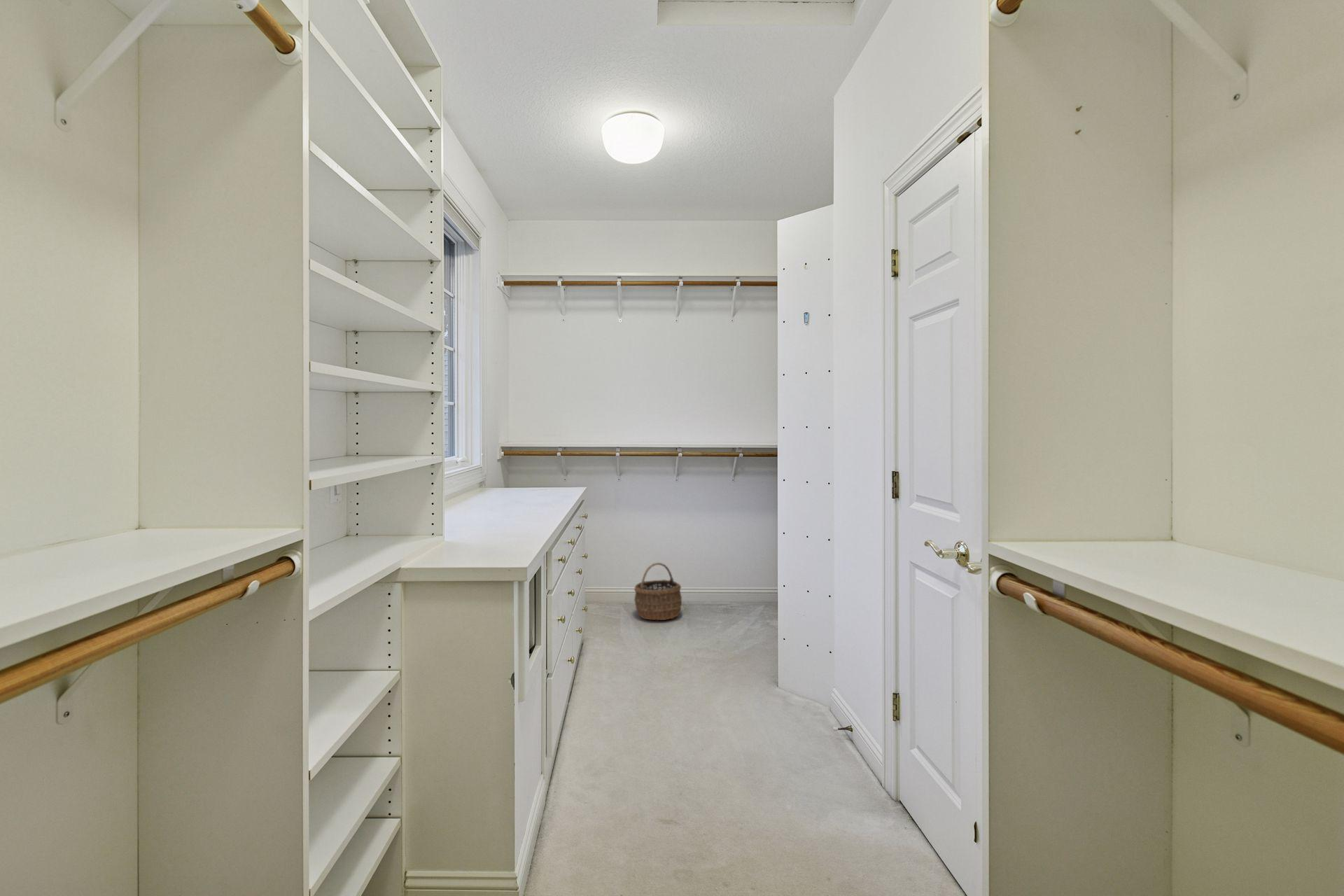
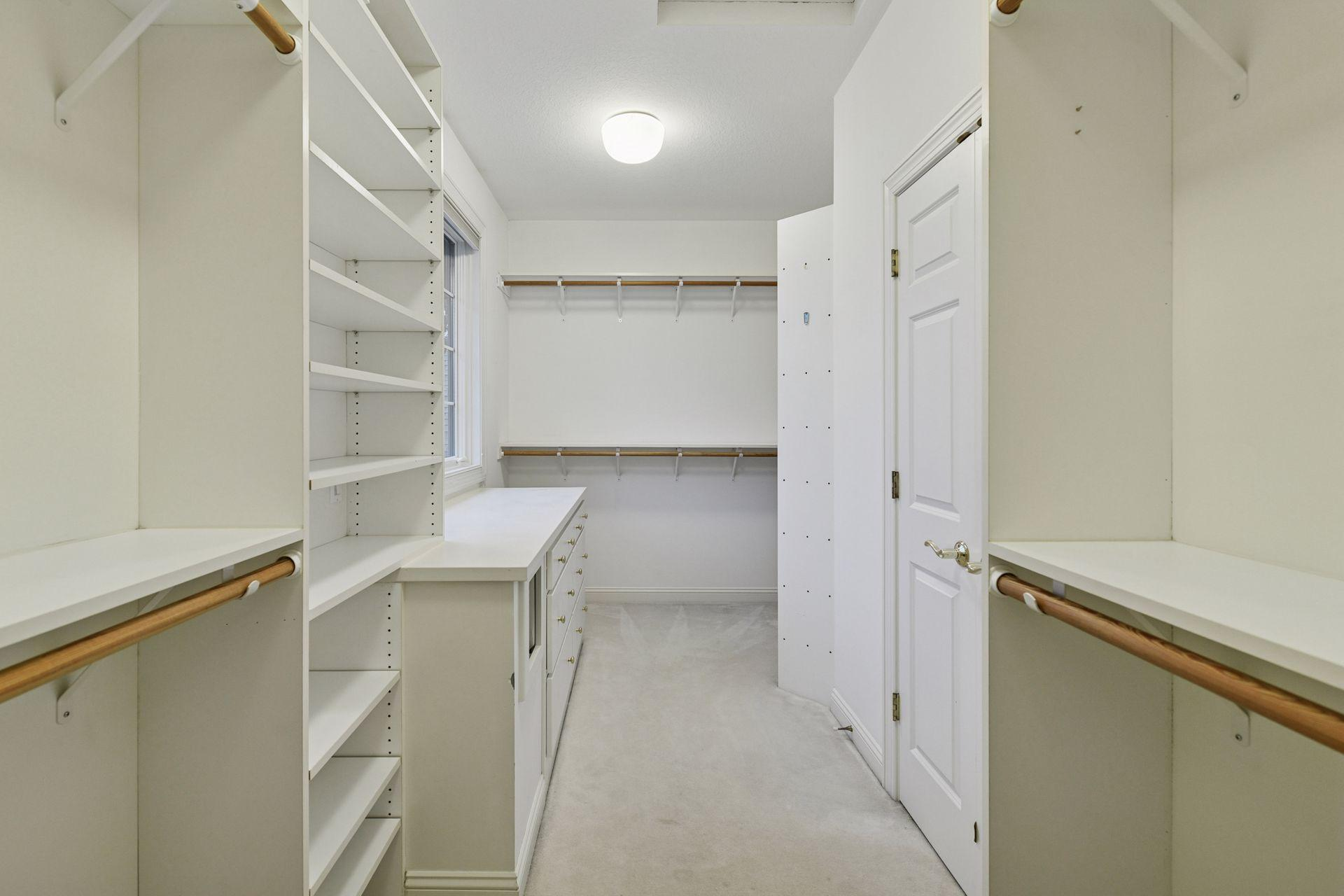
- wicker basket (658, 589)
